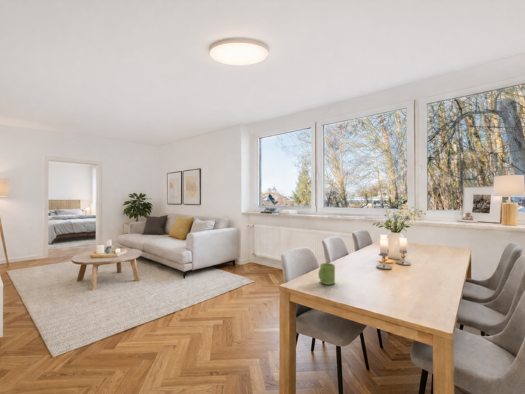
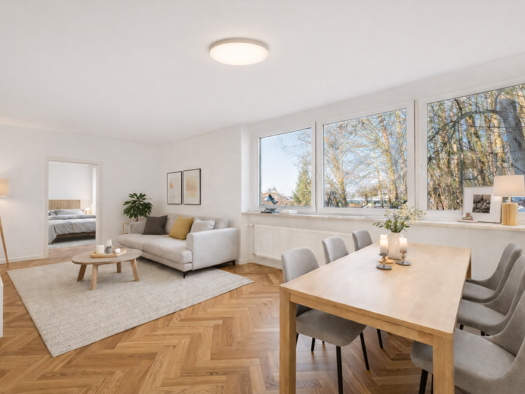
- mug (325, 274)
